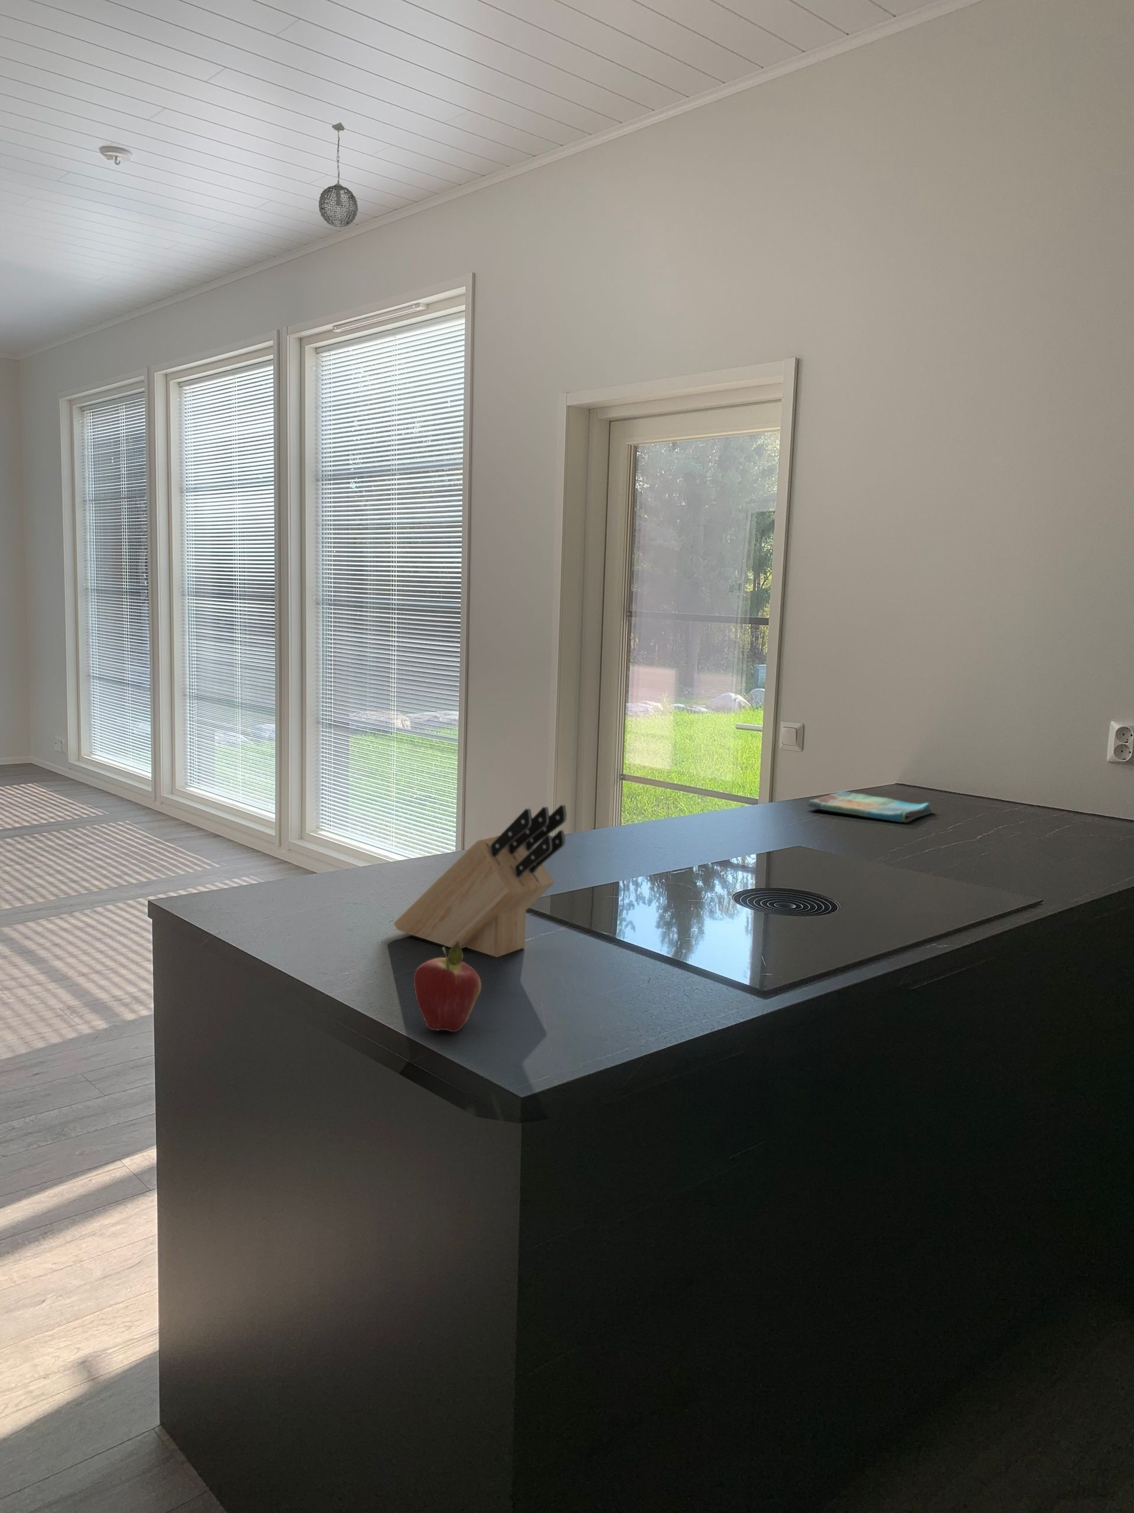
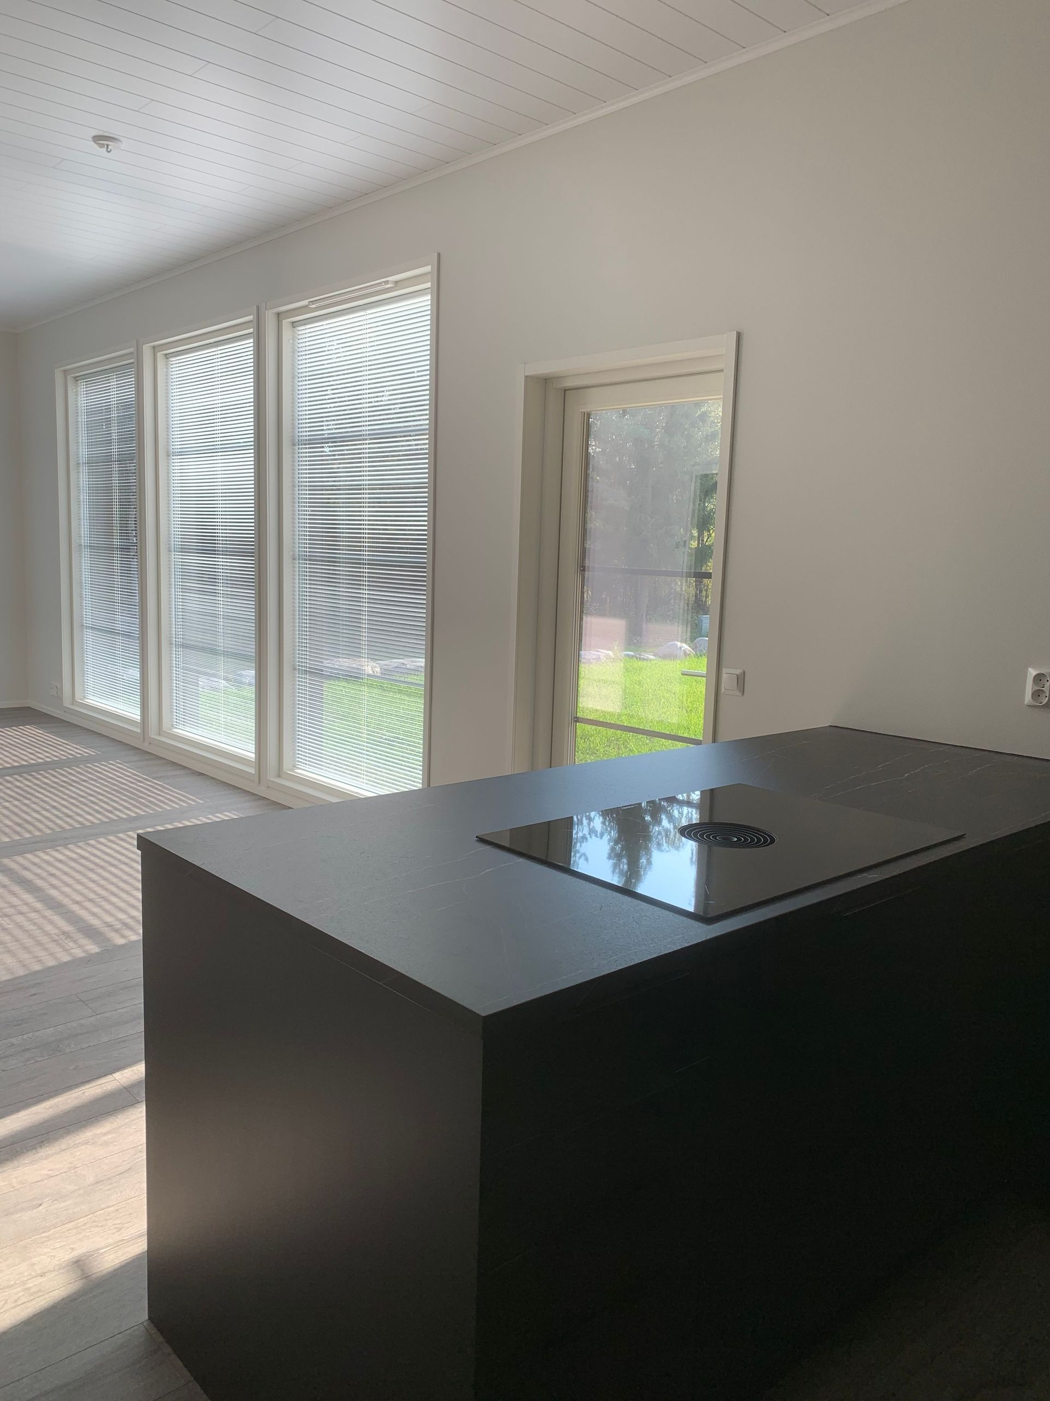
- knife block (482, 868)
- fruit (448, 982)
- pendant light (338, 175)
- dish towel (870, 805)
